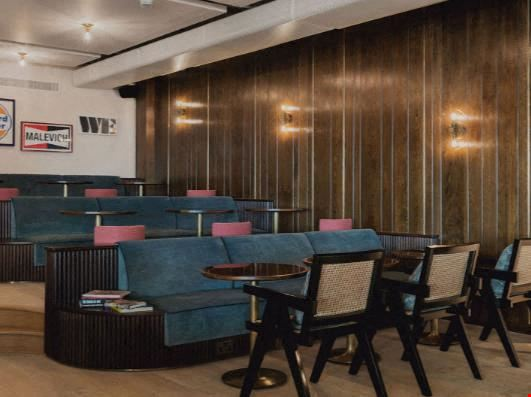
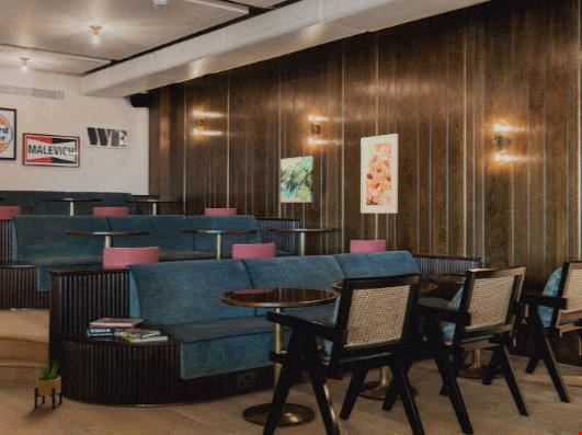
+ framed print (378, 174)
+ wall art (296, 180)
+ potted plant (48, 381)
